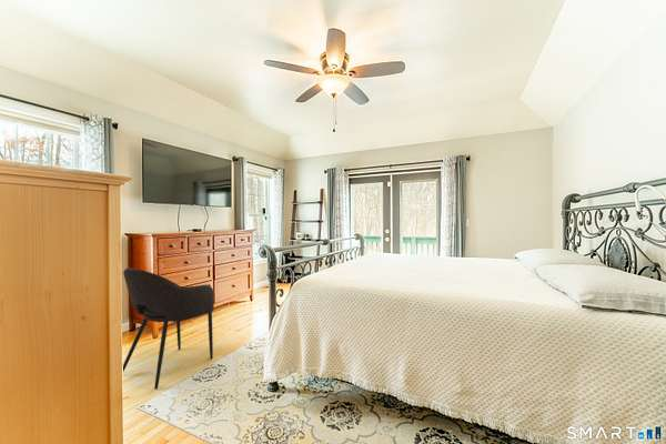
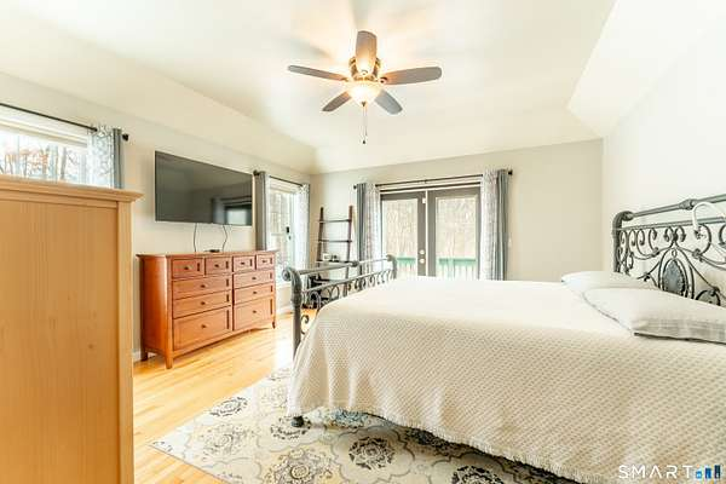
- armchair (168, 314)
